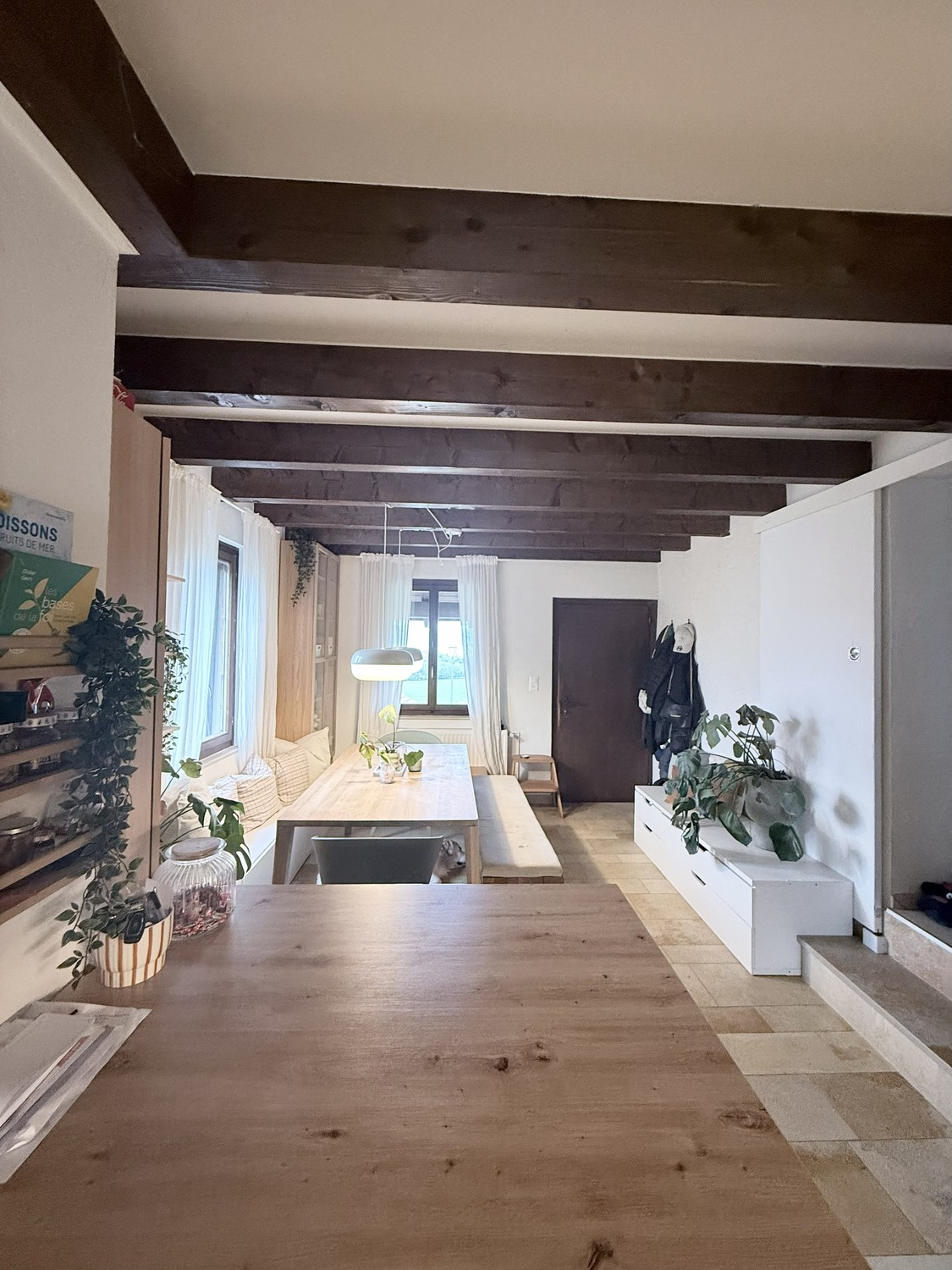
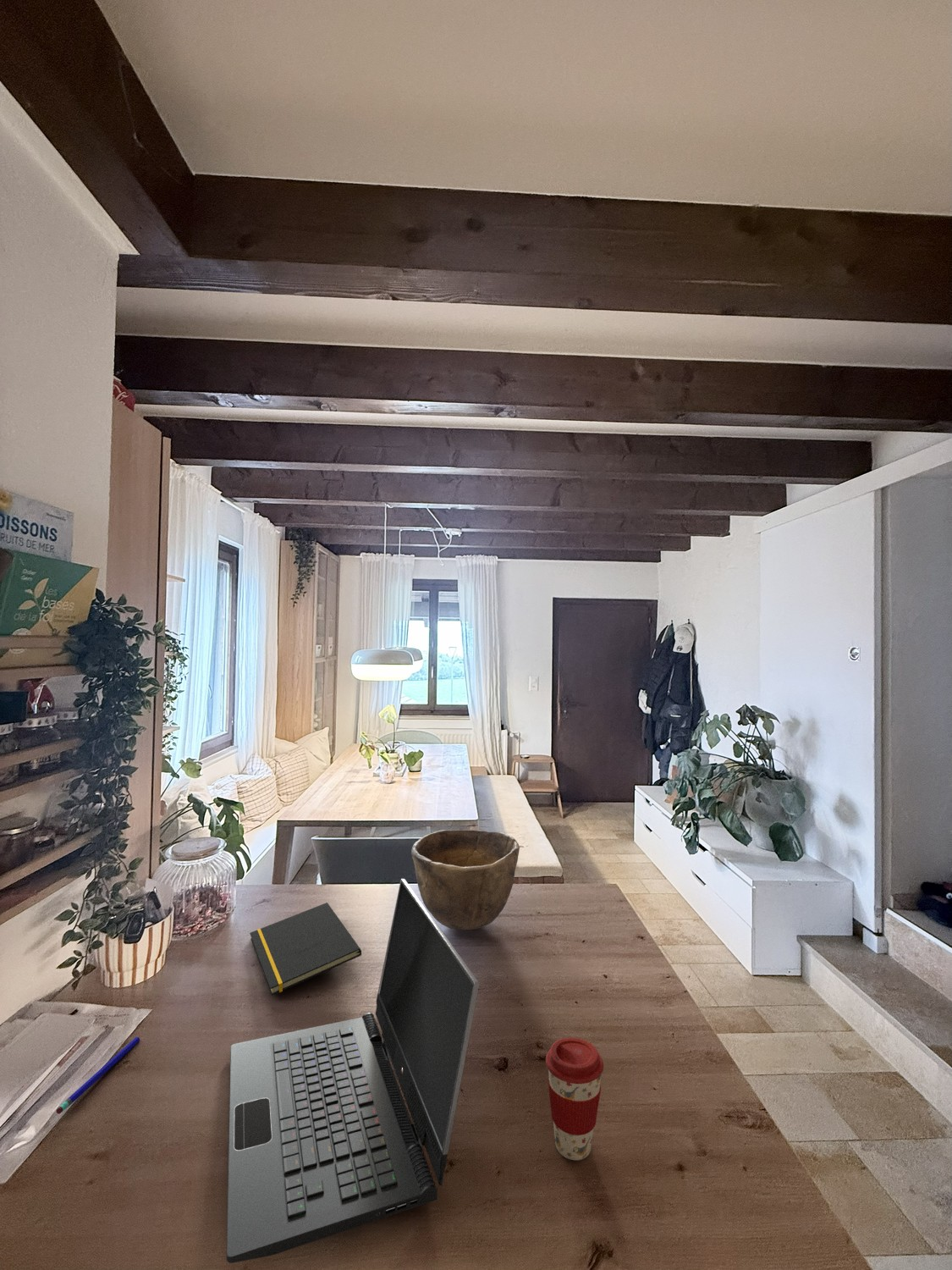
+ notepad (302, 943)
+ laptop computer (338, 1024)
+ bowl (465, 883)
+ coffee cup (574, 1098)
+ pen (101, 1072)
